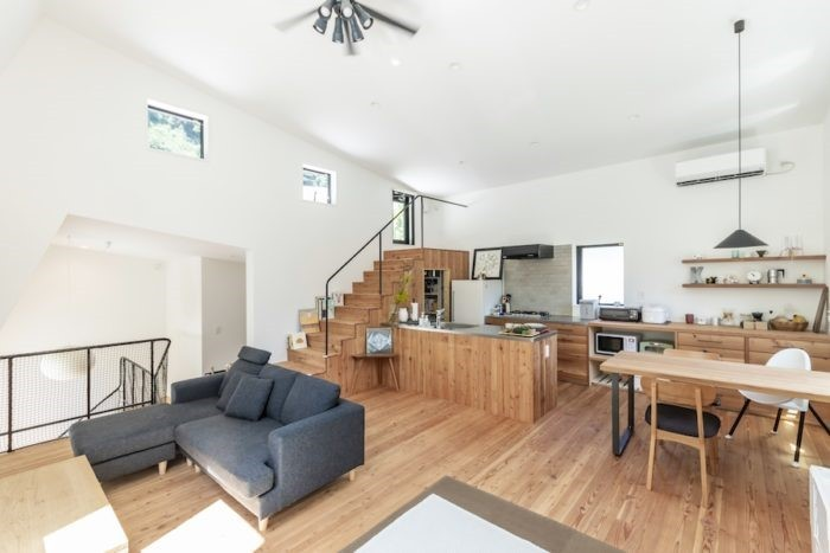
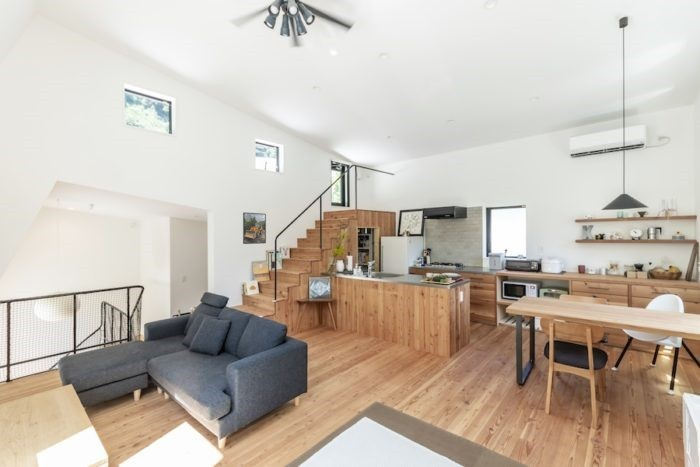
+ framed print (254, 228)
